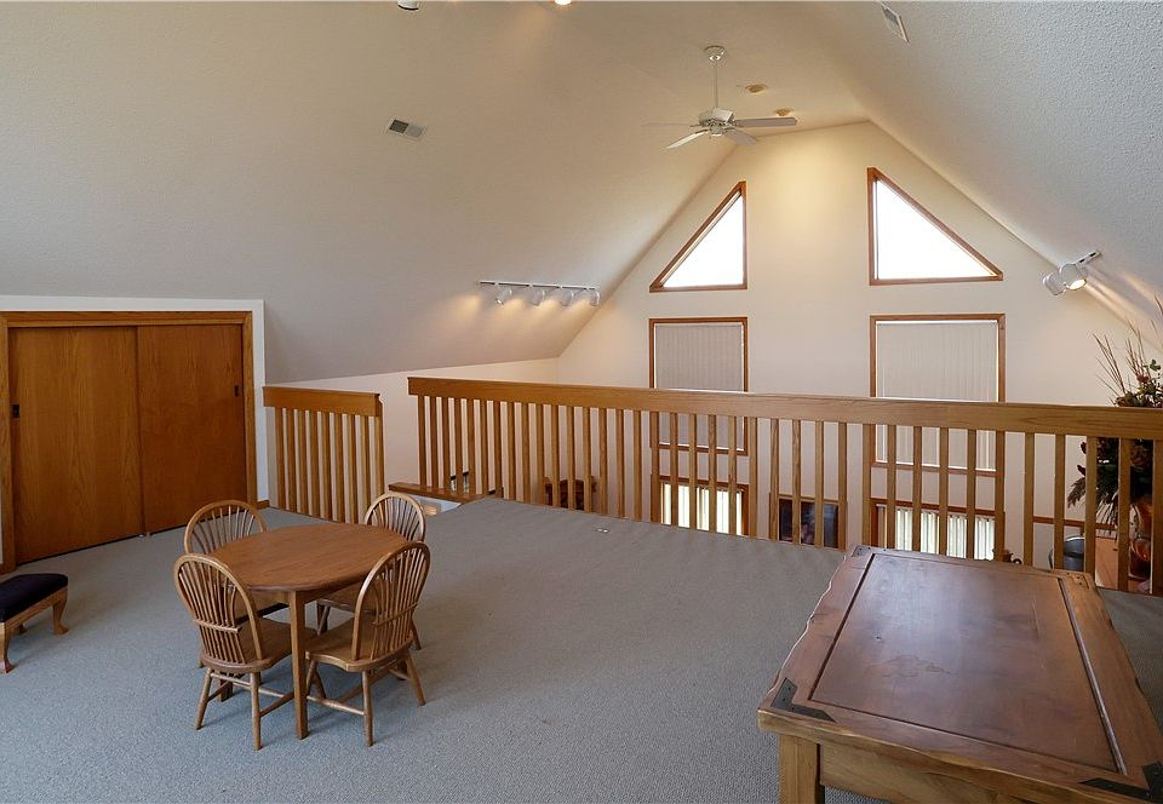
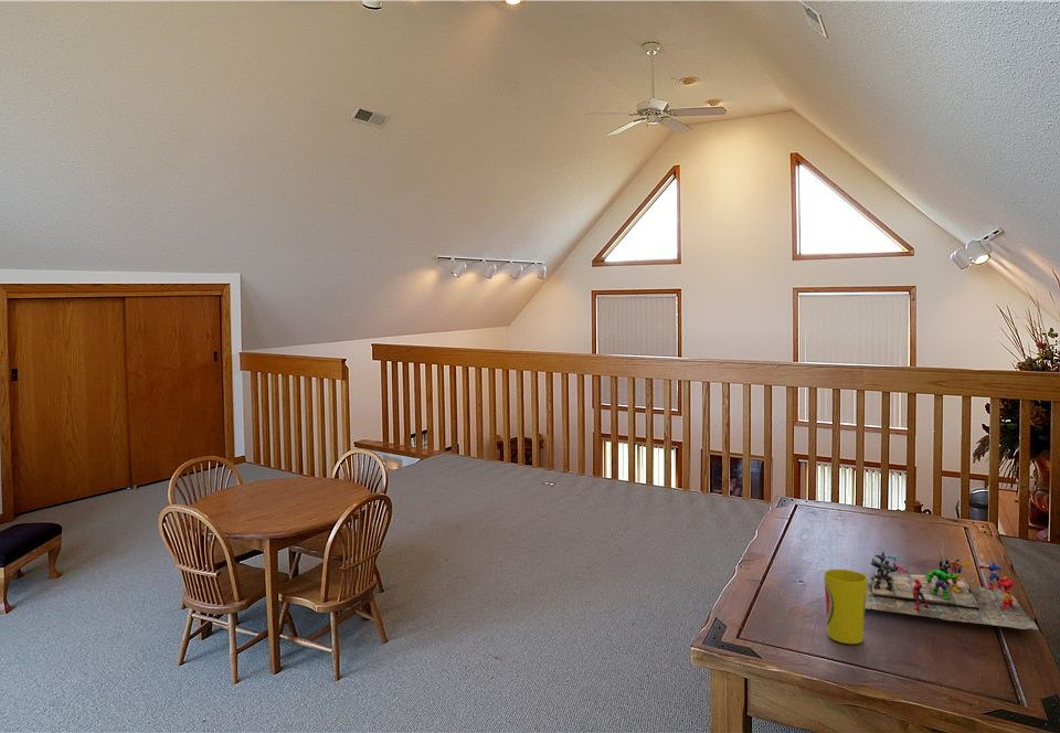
+ board game (931, 575)
+ cup (845, 606)
